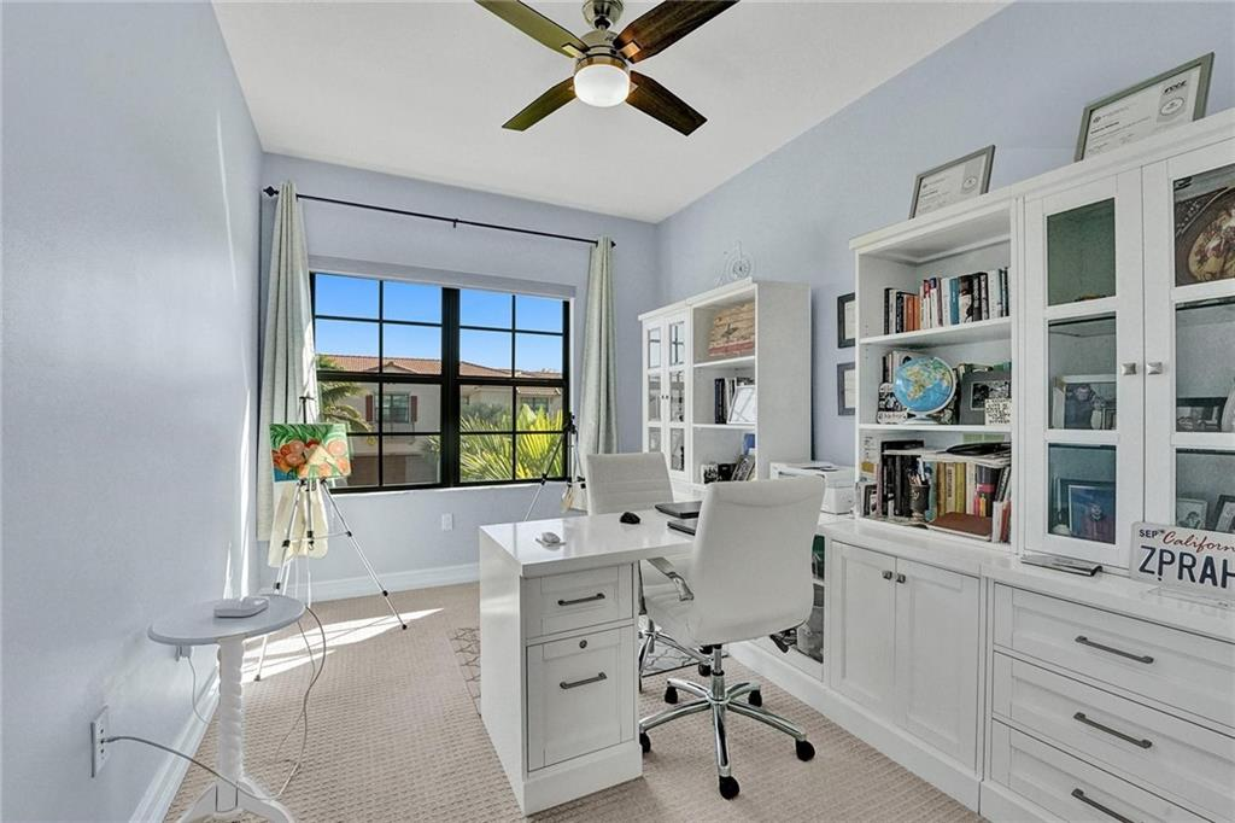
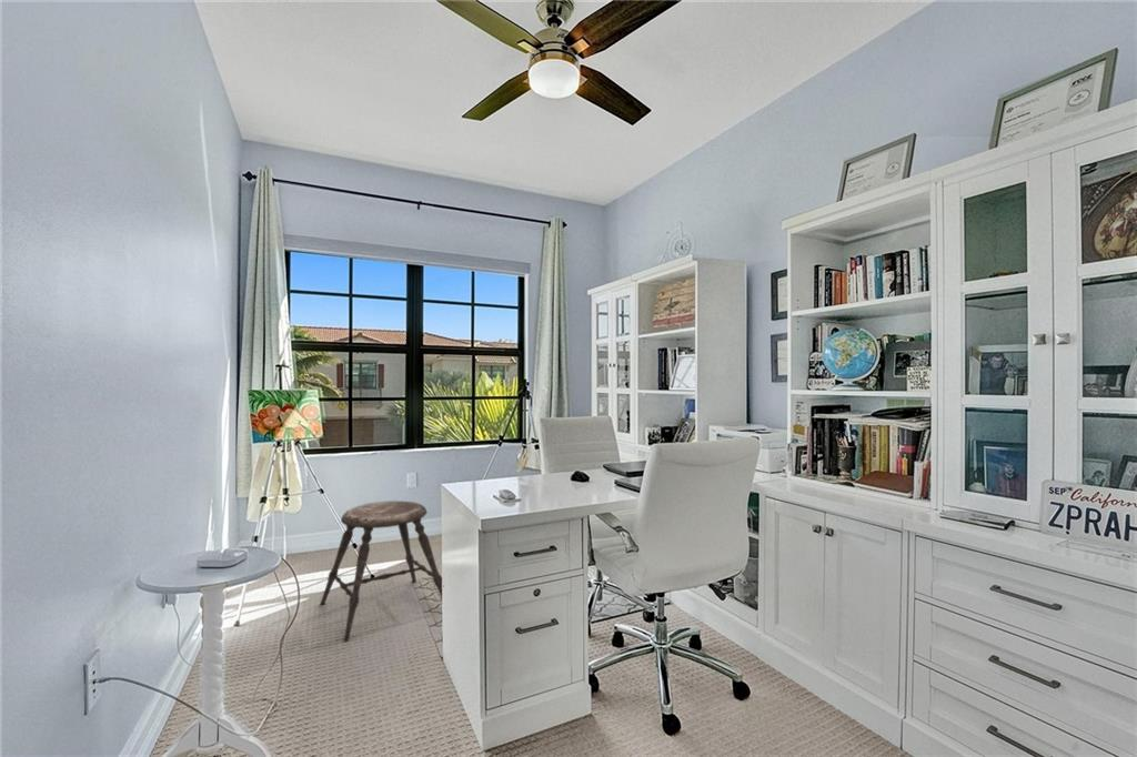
+ stool (390, 573)
